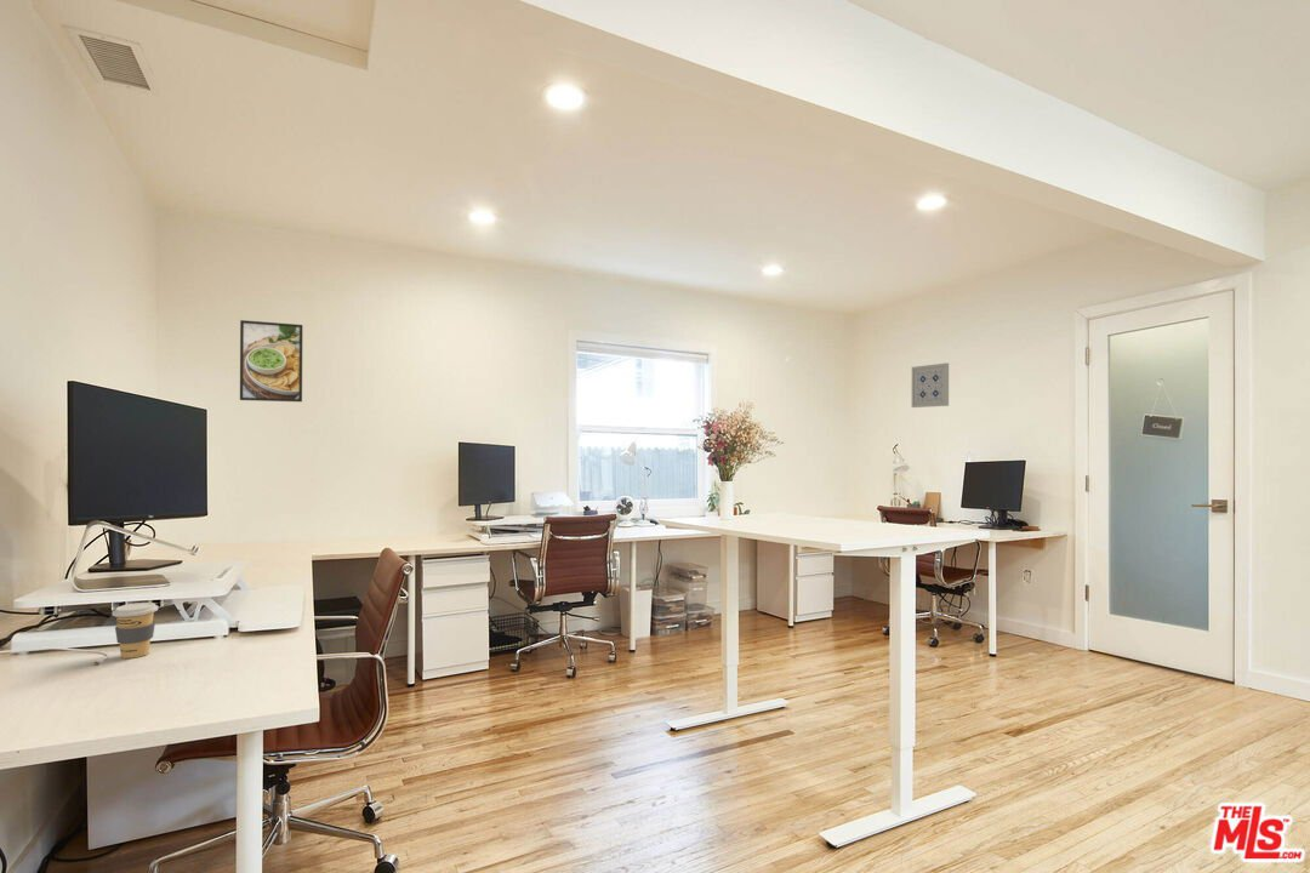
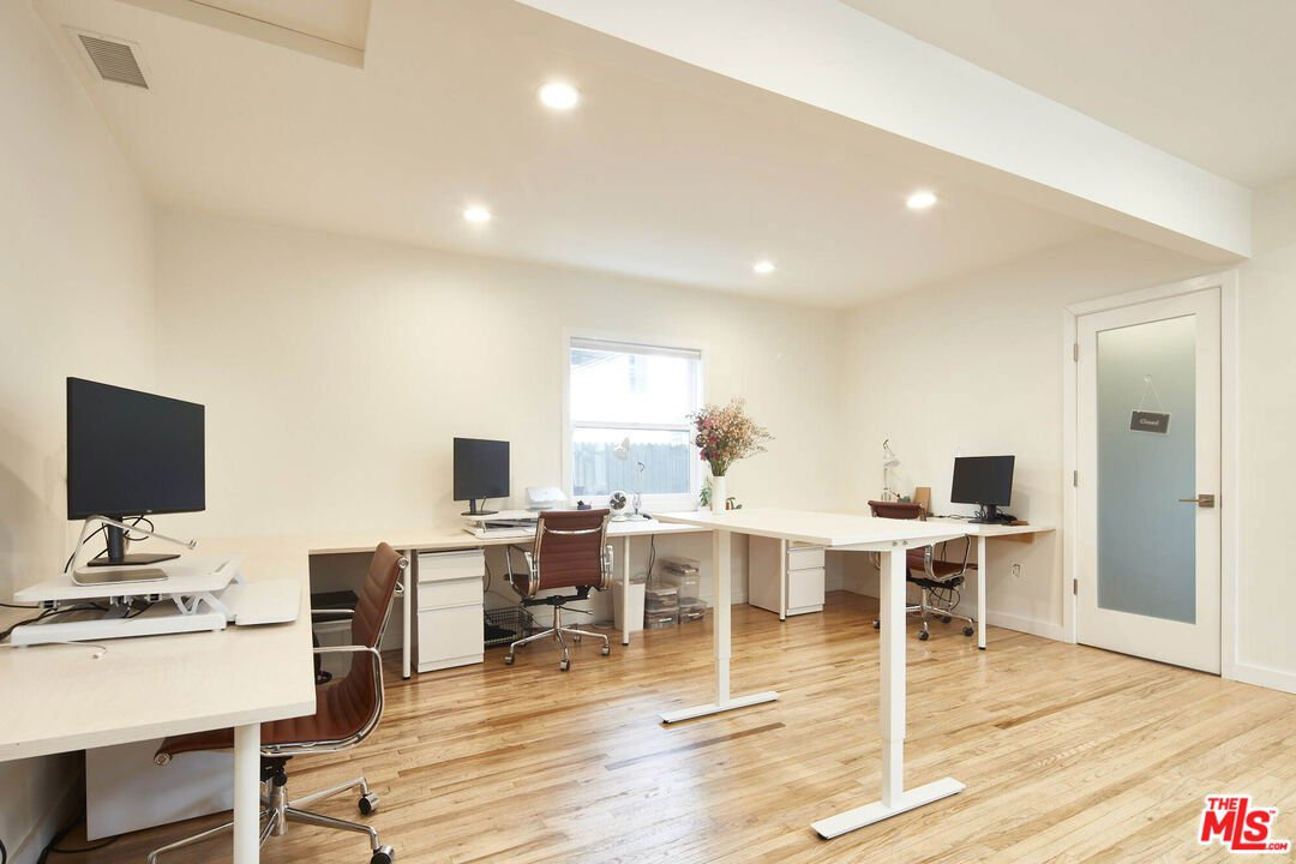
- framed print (272, 361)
- coffee cup (135, 629)
- wall art (929, 386)
